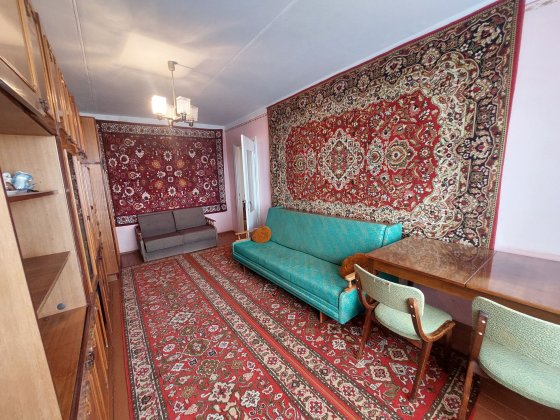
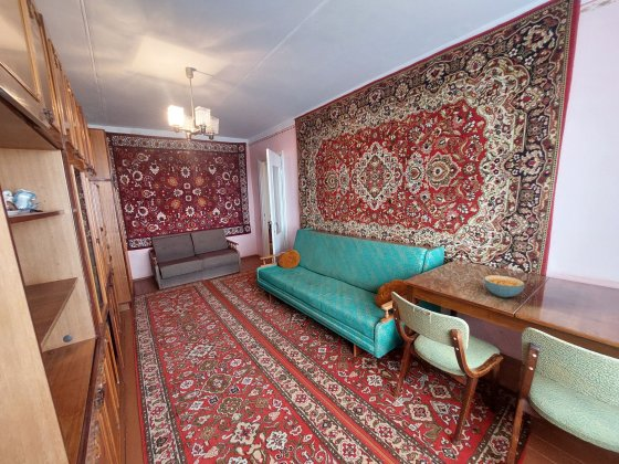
+ cereal bowl (503, 287)
